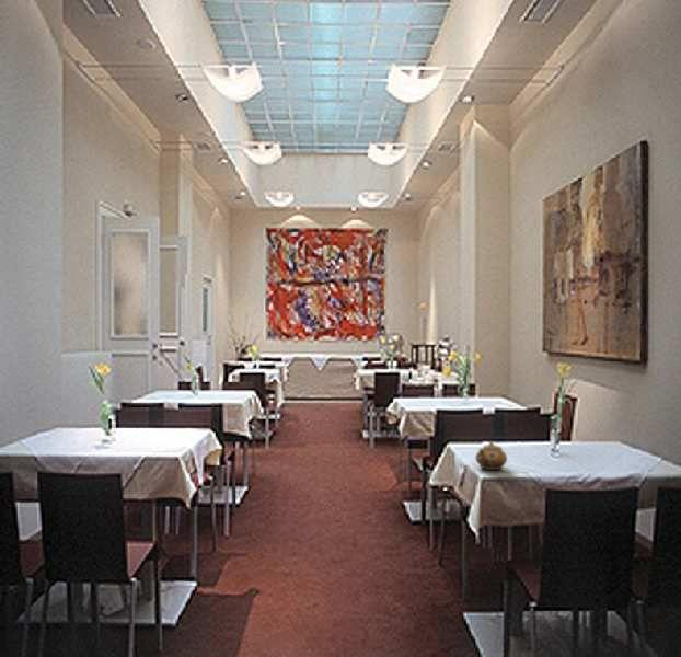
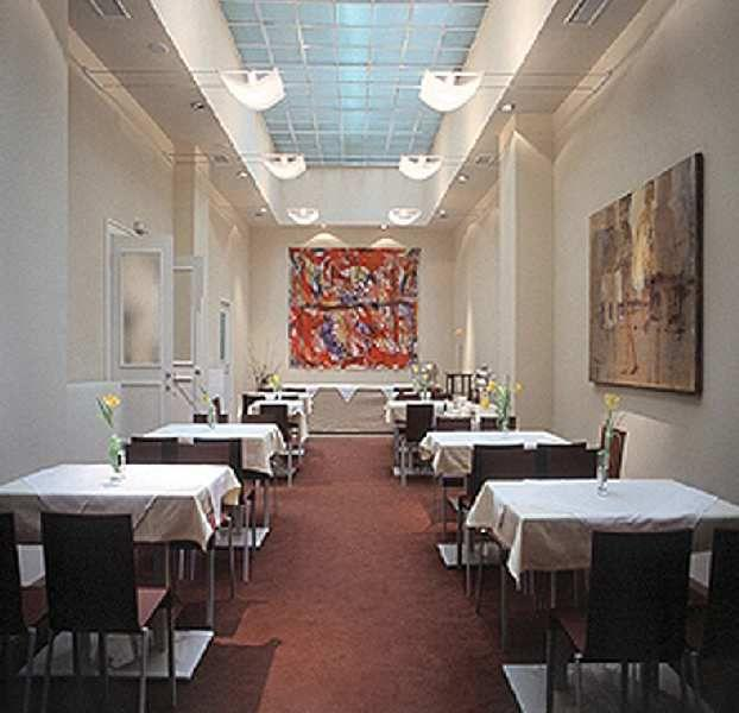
- teapot (490, 454)
